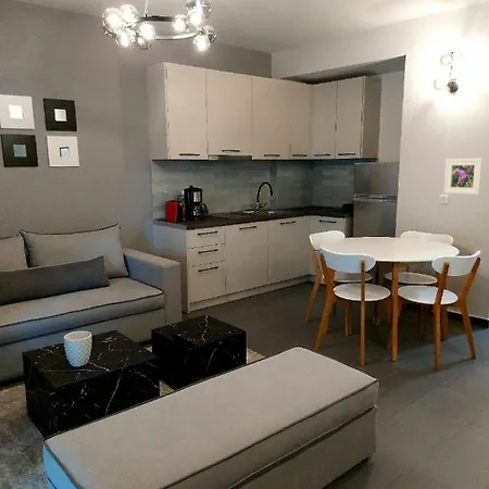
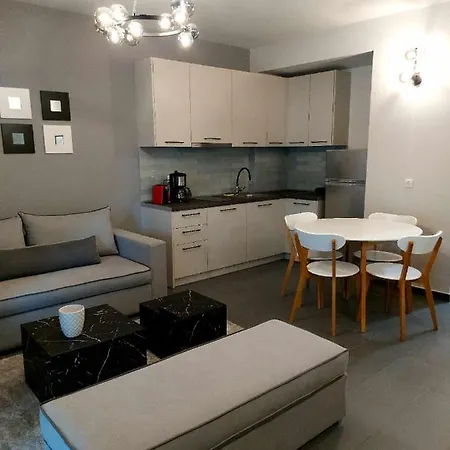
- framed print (462, 176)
